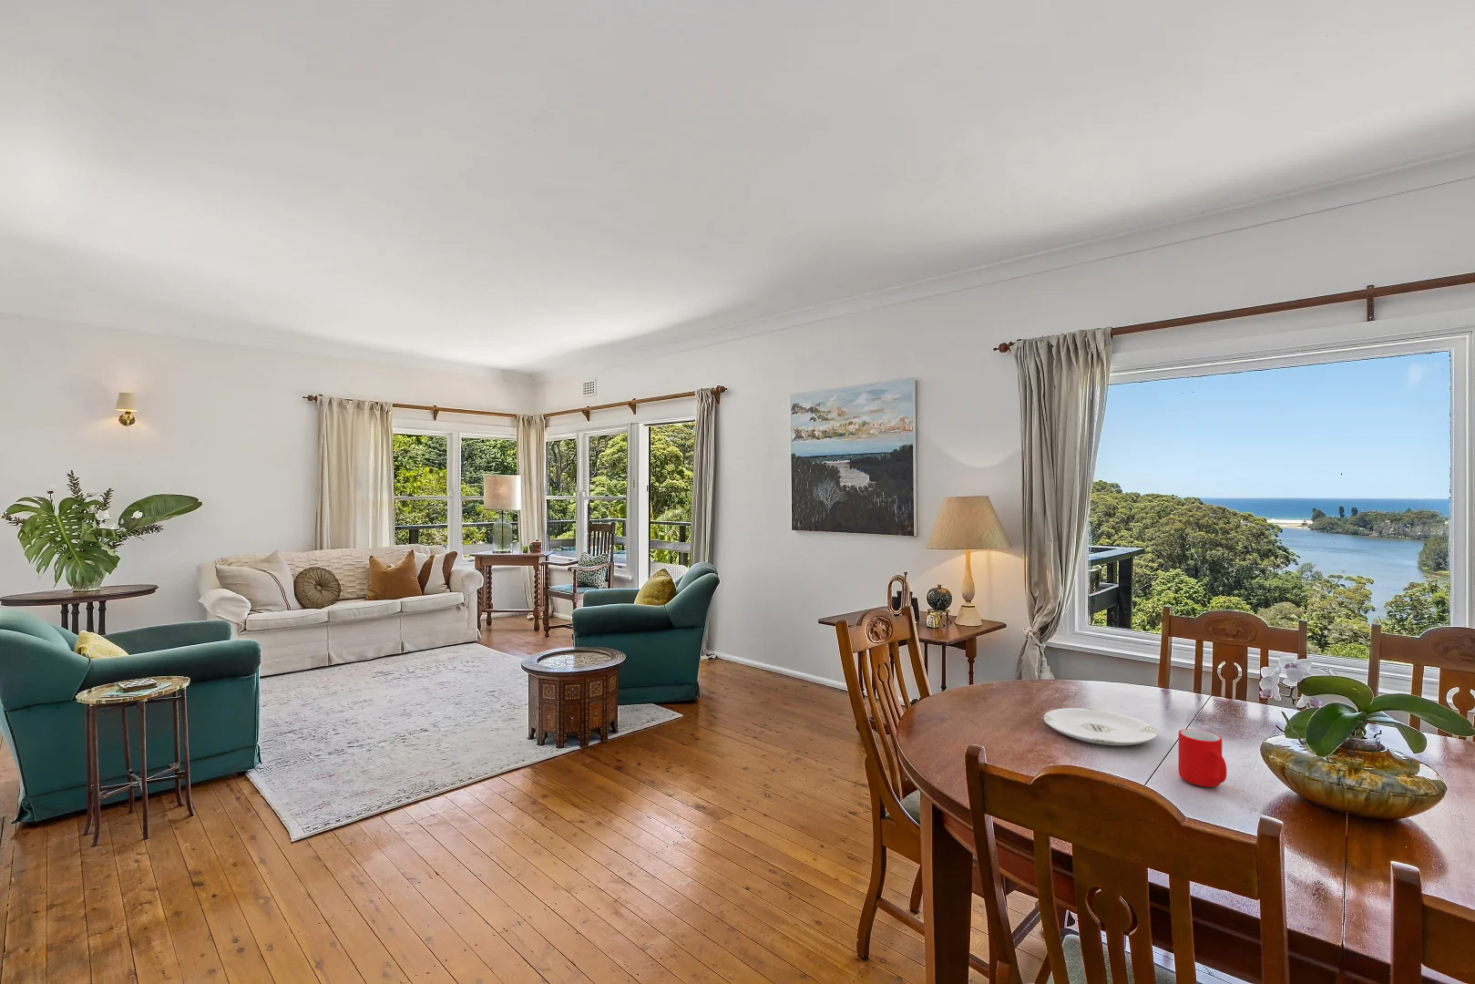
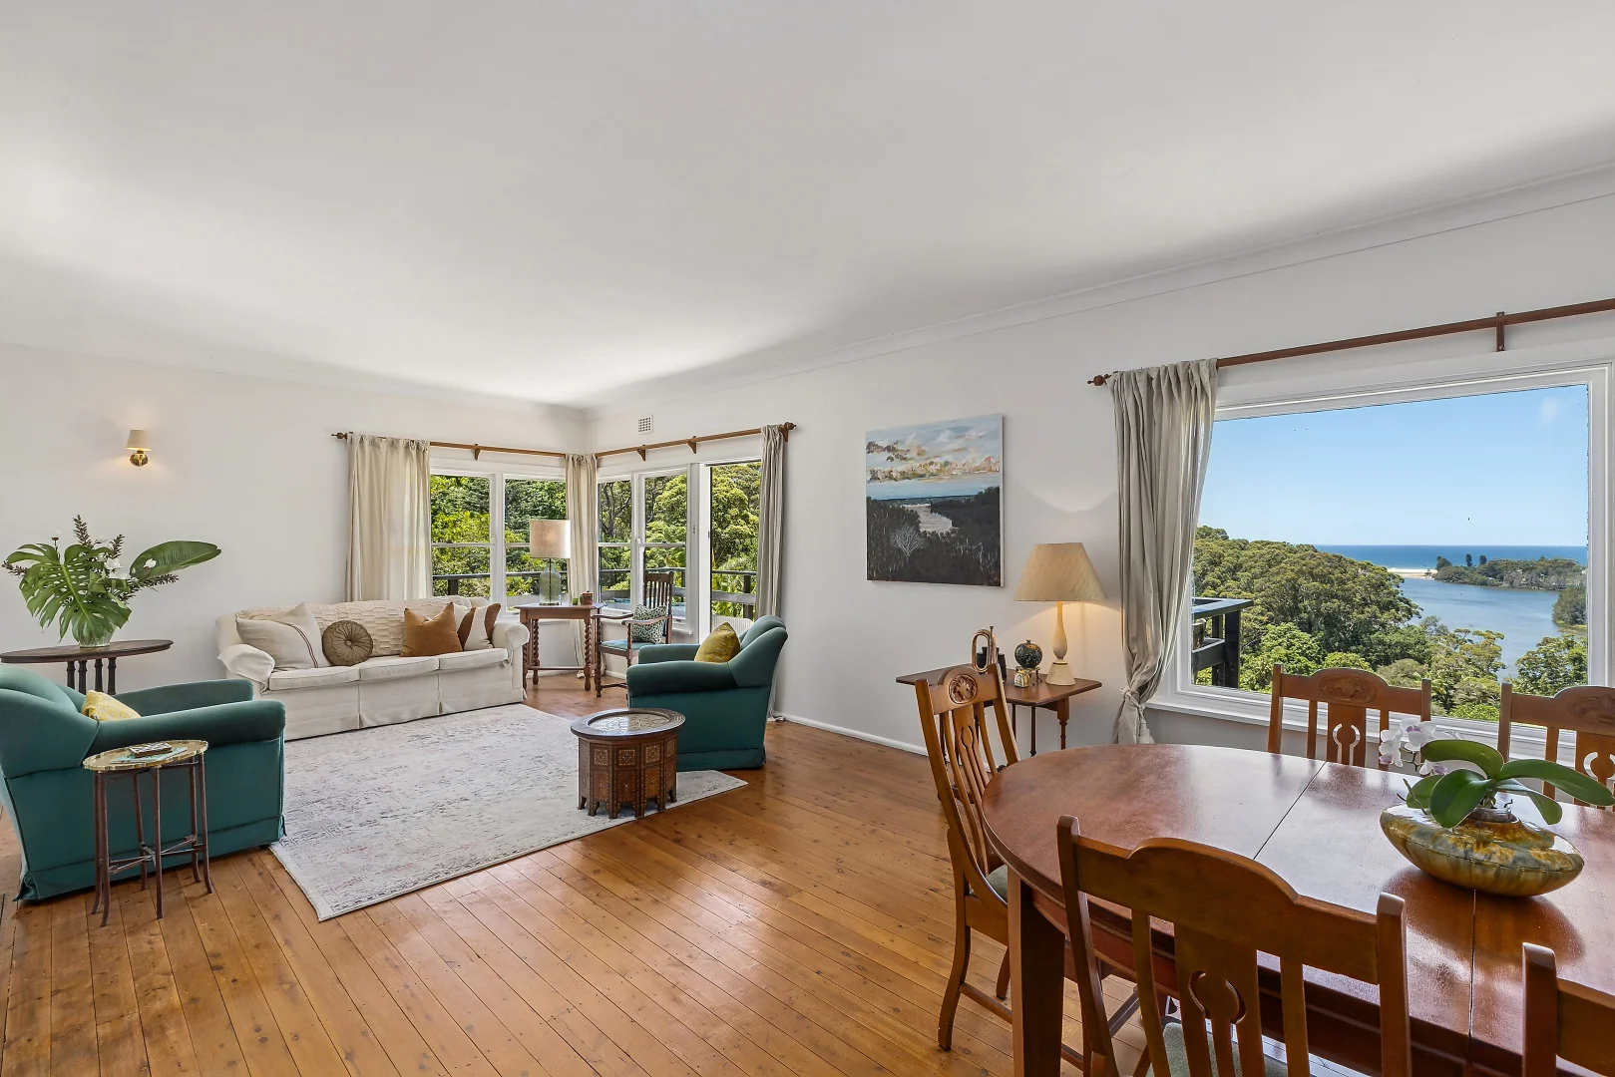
- cup (1205, 762)
- plate (1098, 727)
